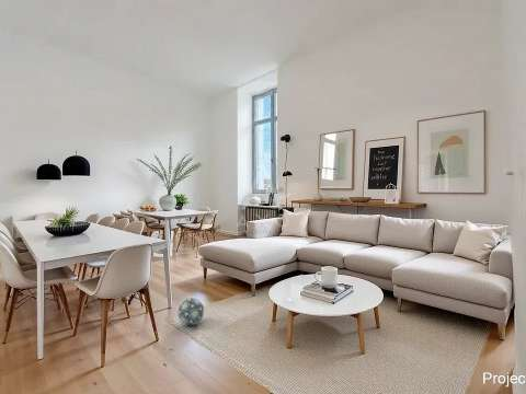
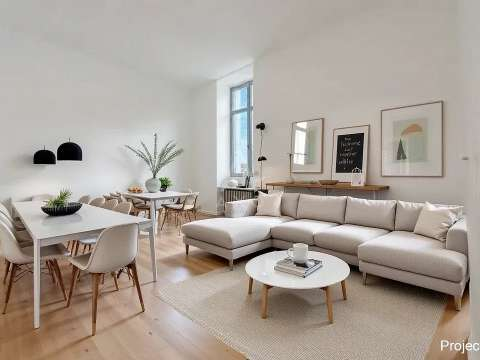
- ball (191, 311)
